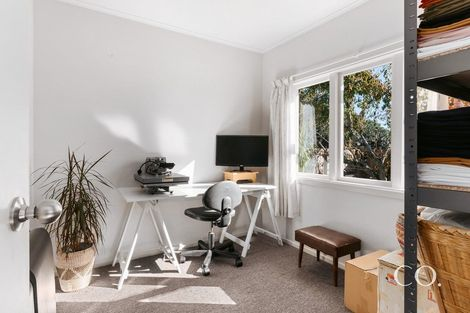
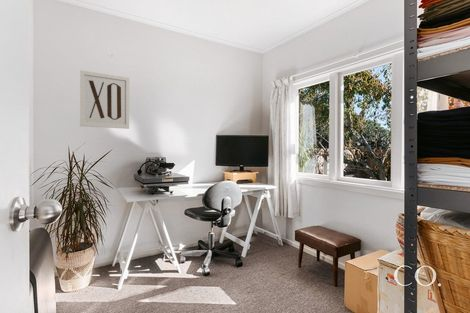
+ wall art (105, 100)
